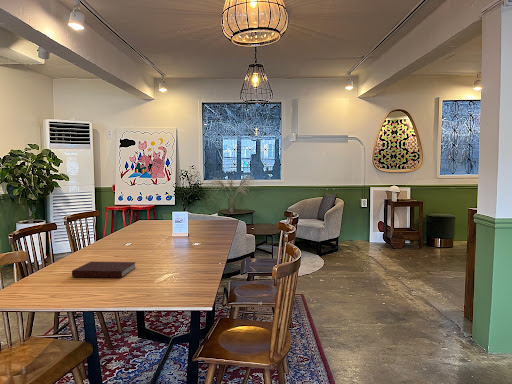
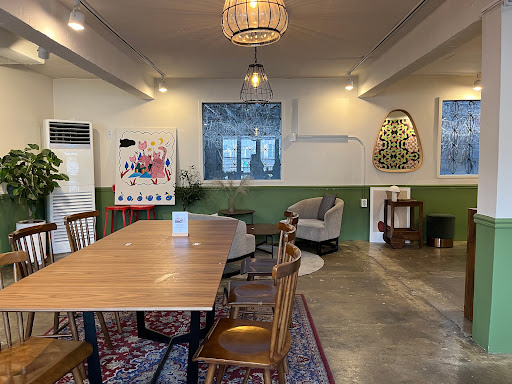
- notebook (105, 269)
